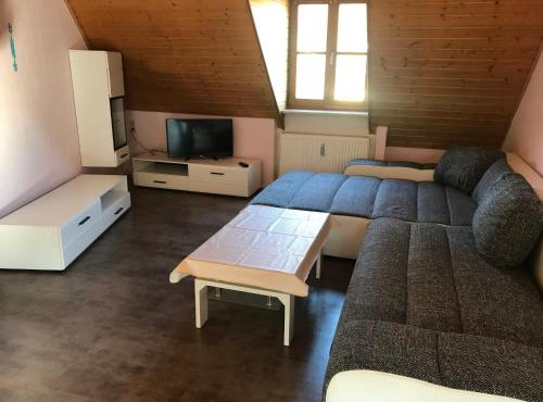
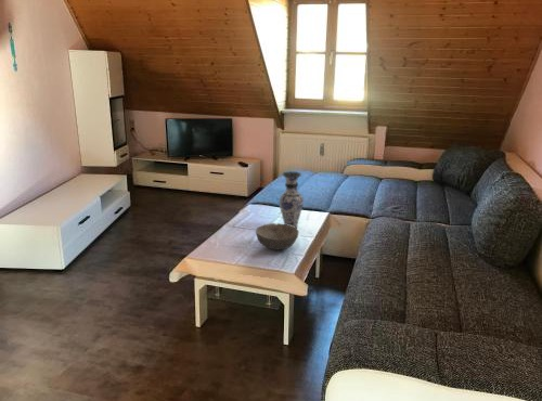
+ bowl (276, 238)
+ vase (291, 200)
